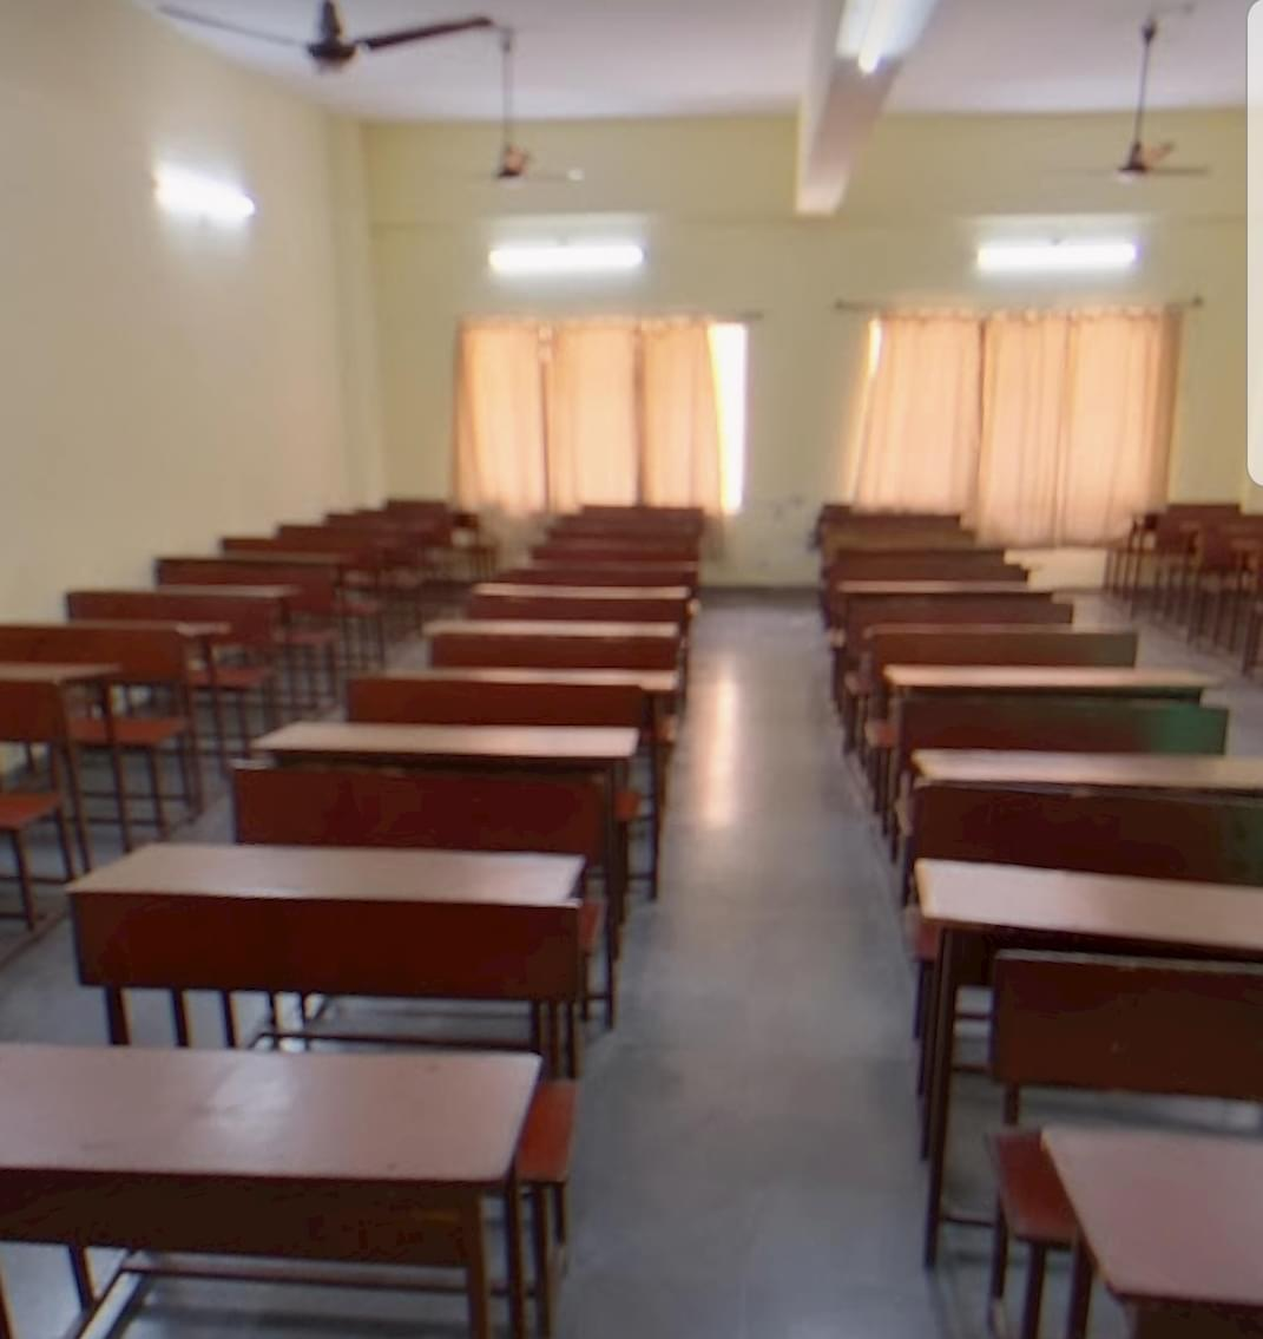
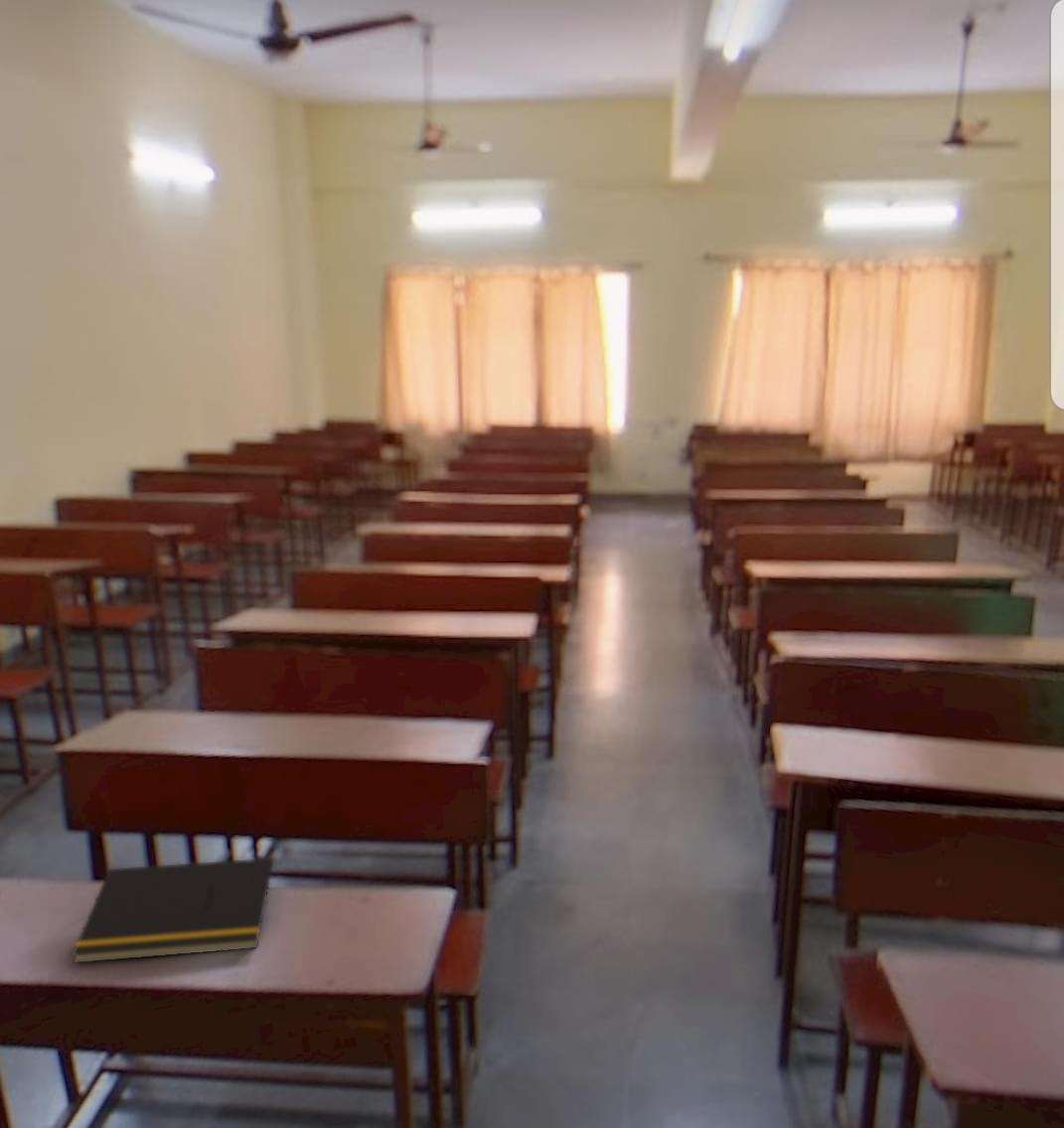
+ notepad (179, 906)
